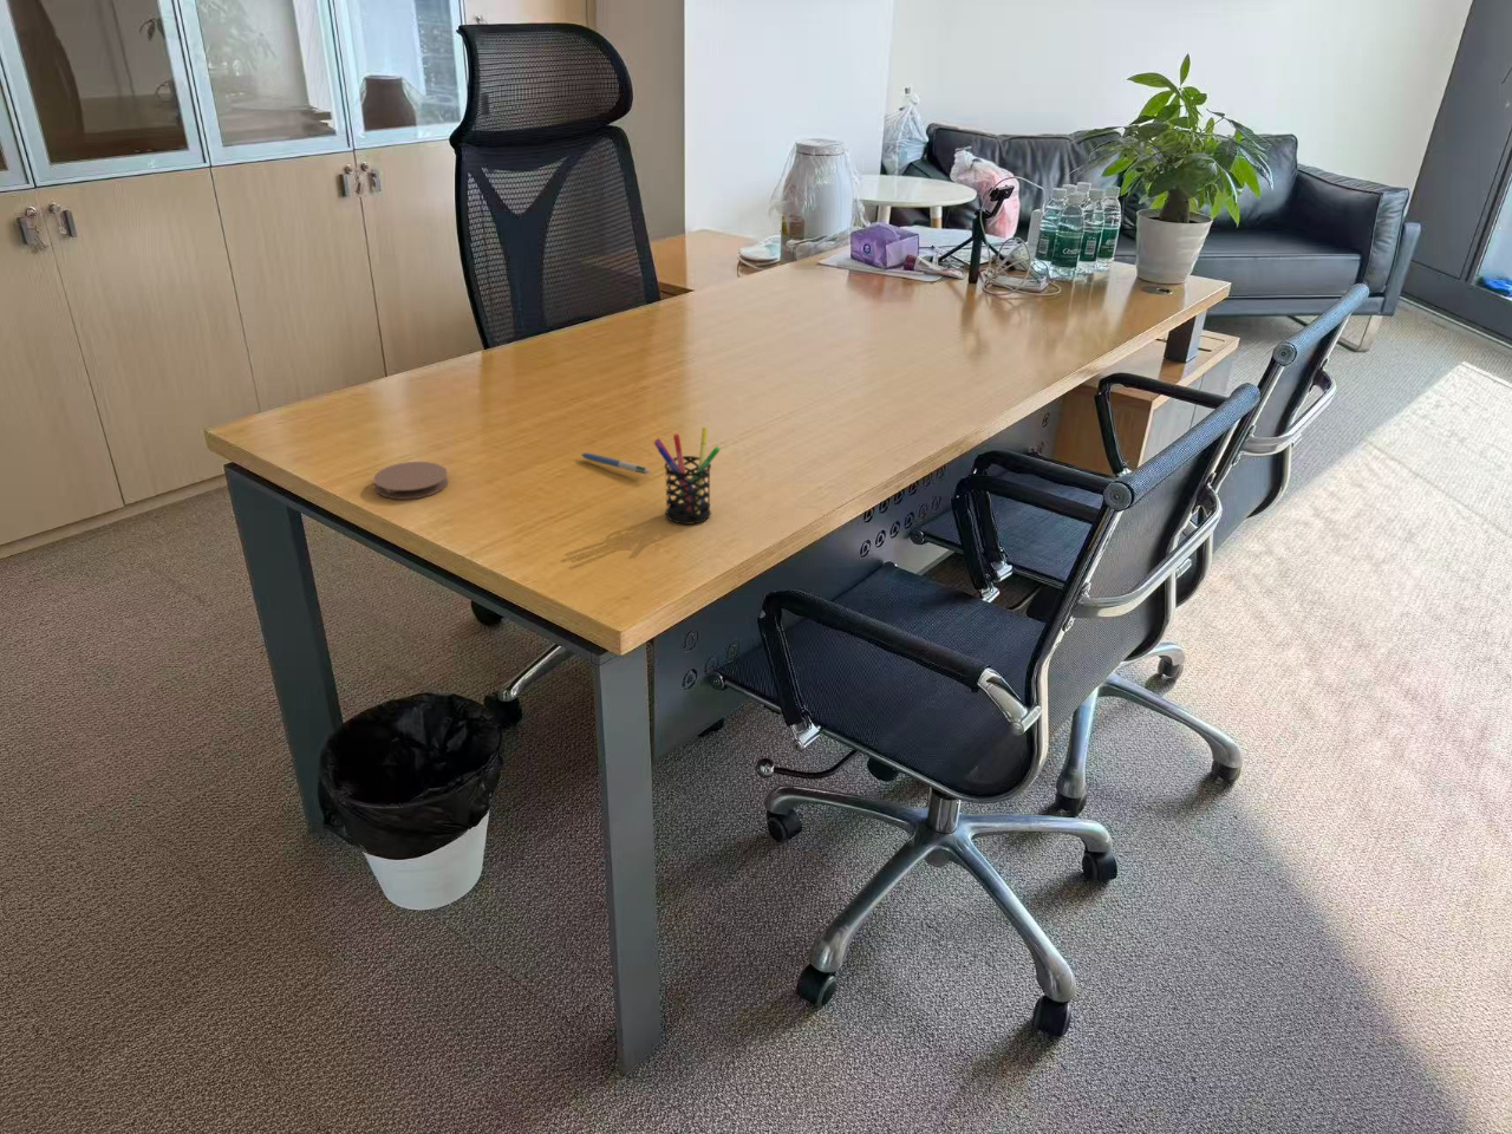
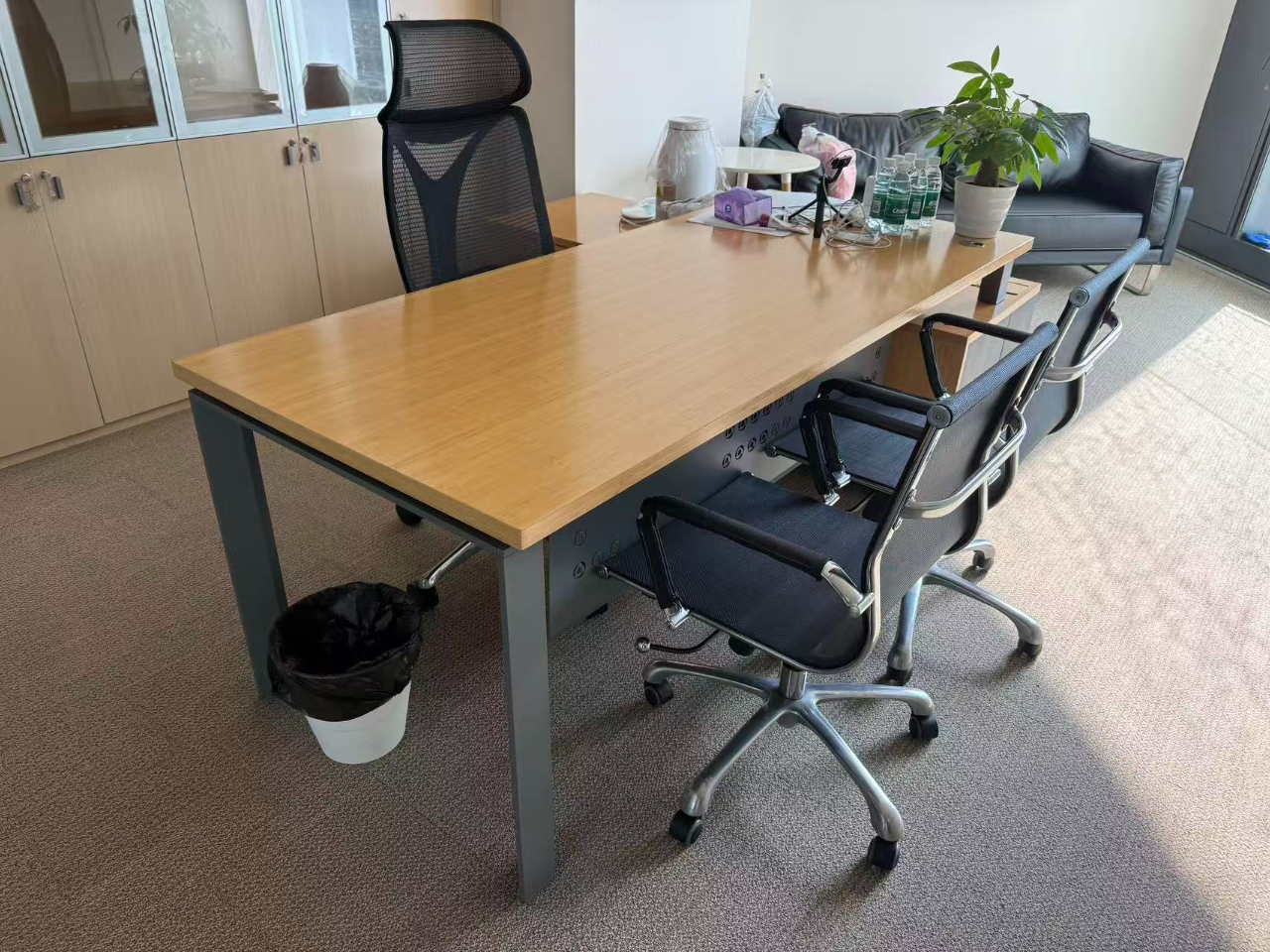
- pen holder (691, 473)
- coaster (411, 480)
- pen (616, 462)
